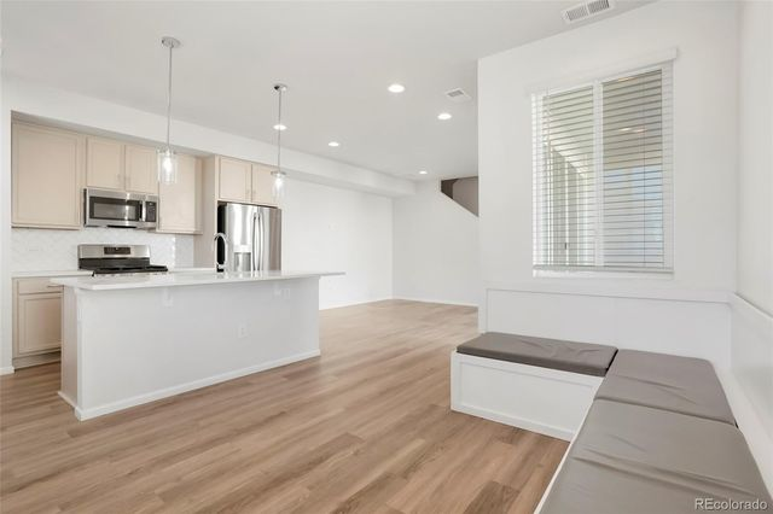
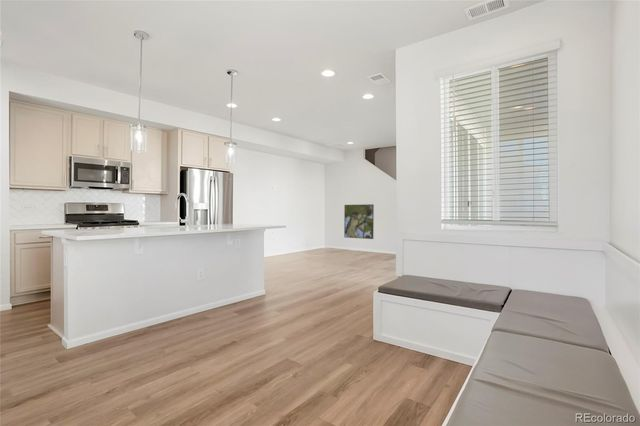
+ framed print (358, 221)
